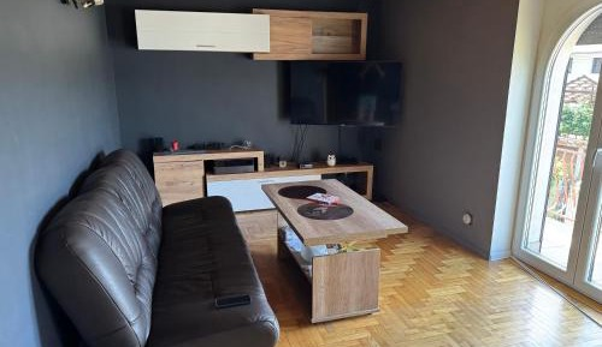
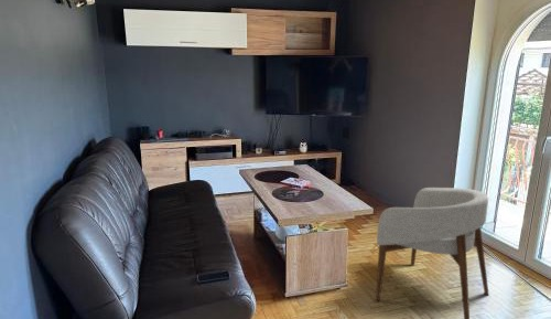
+ armchair (432, 242)
